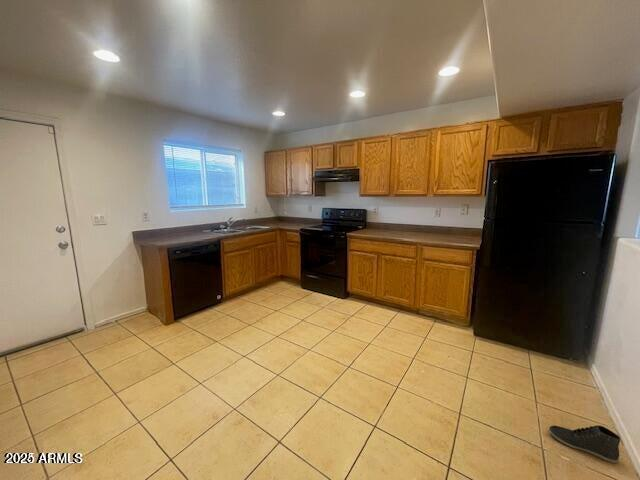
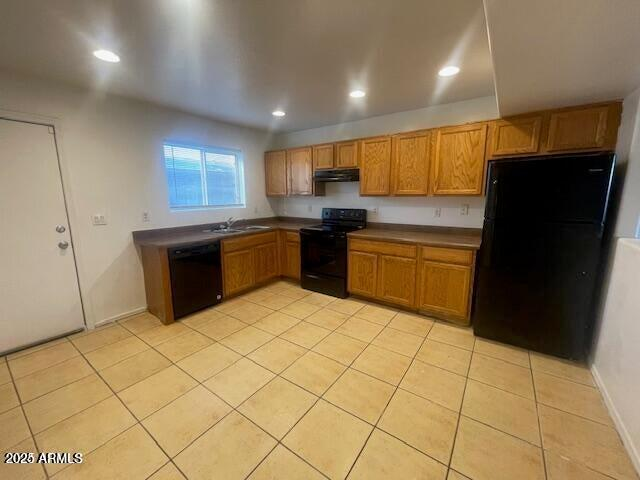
- sneaker (582, 433)
